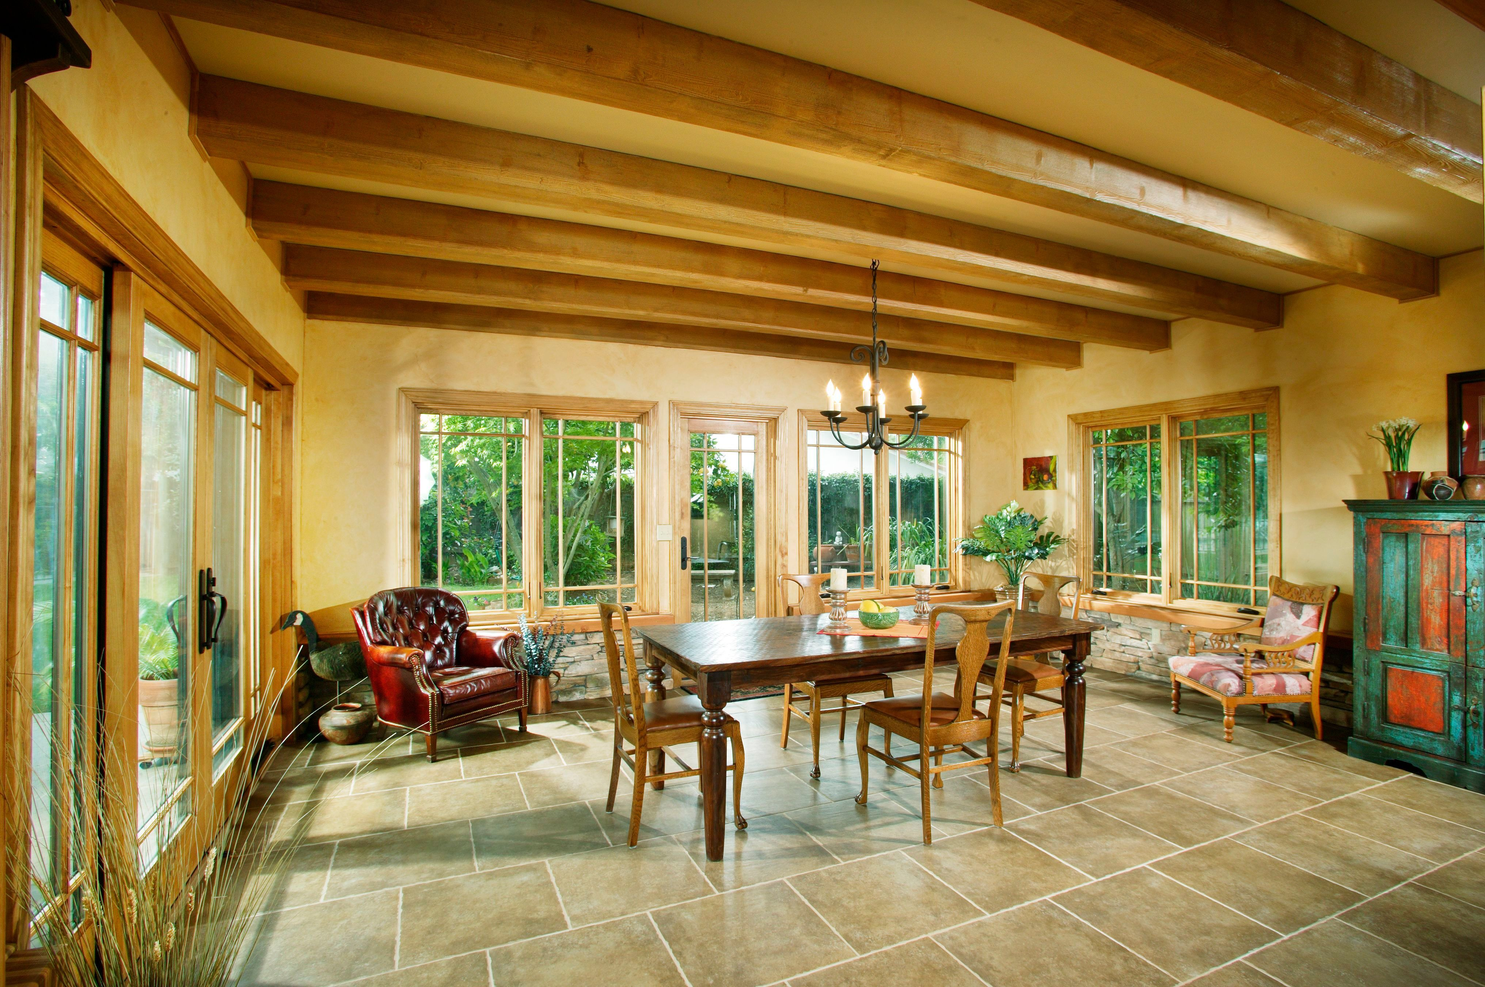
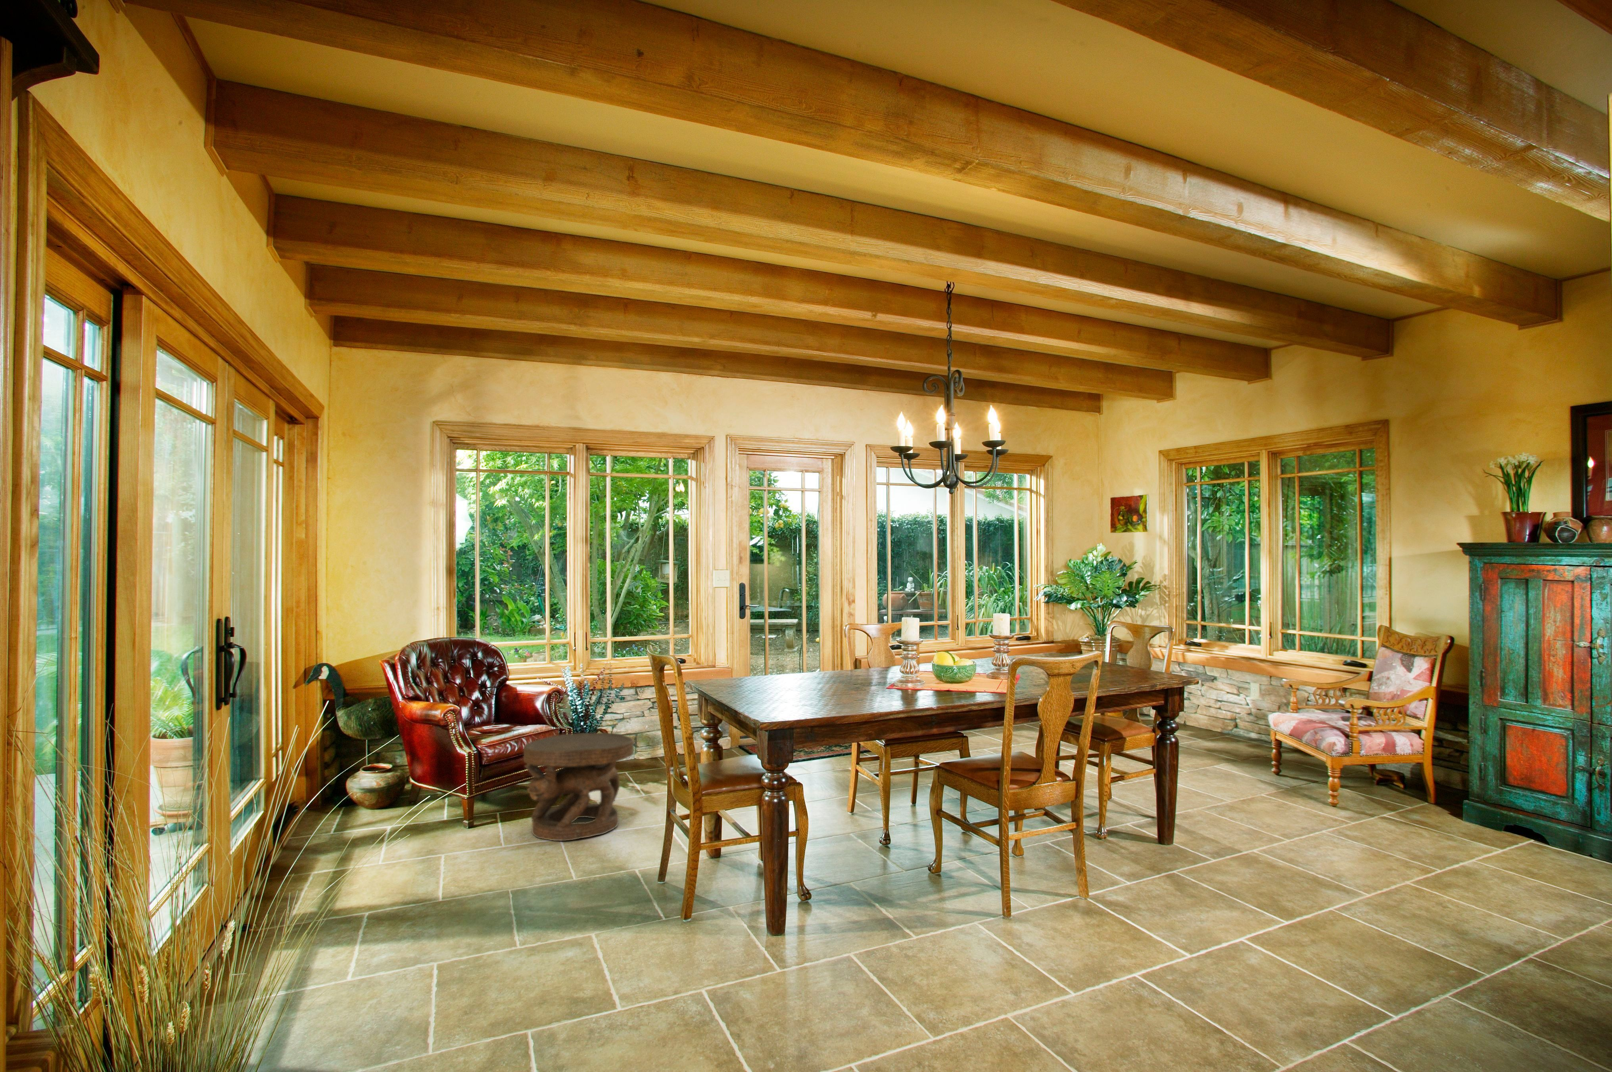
+ carved stool (577, 782)
